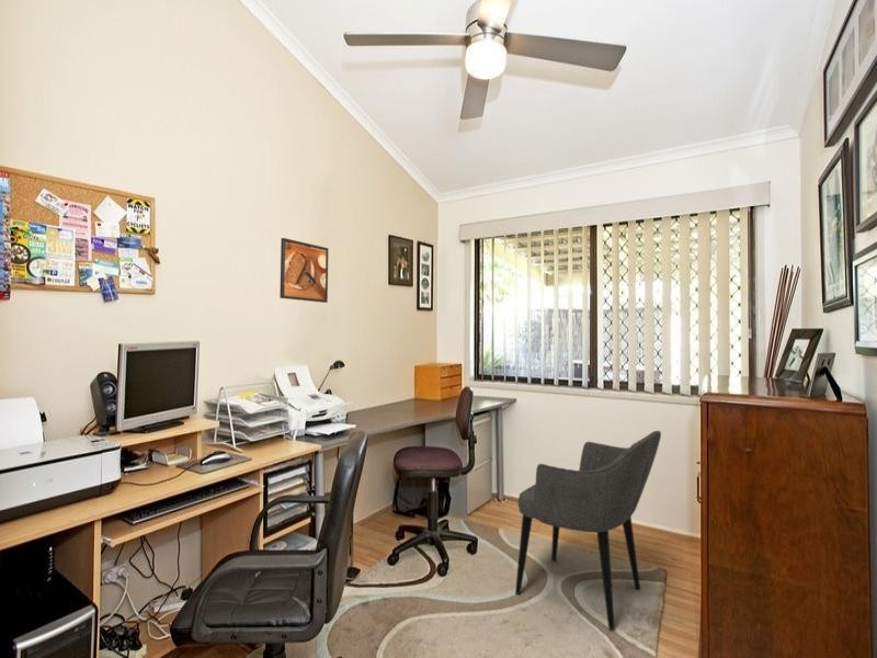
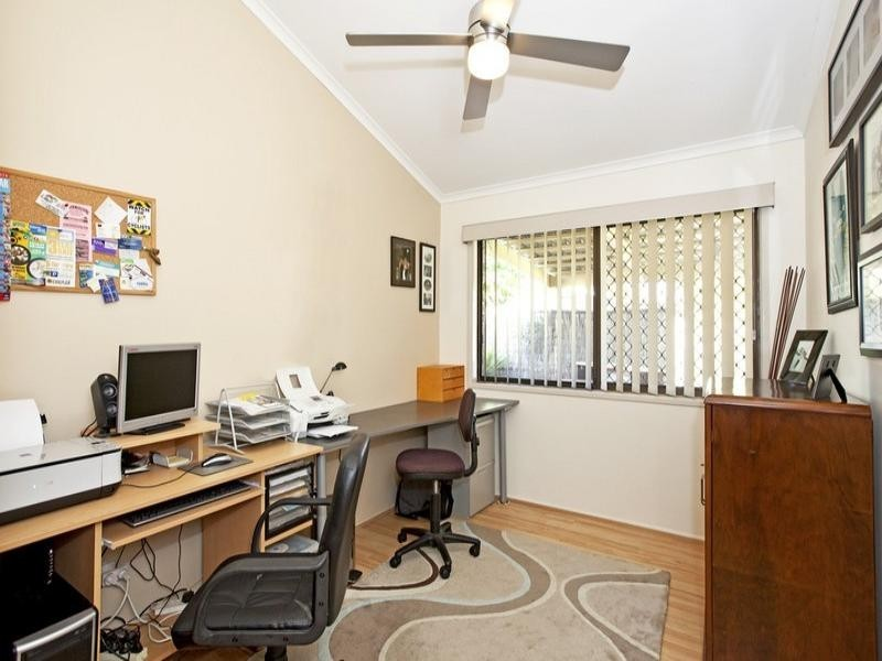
- armchair (588, 510)
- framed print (305, 271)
